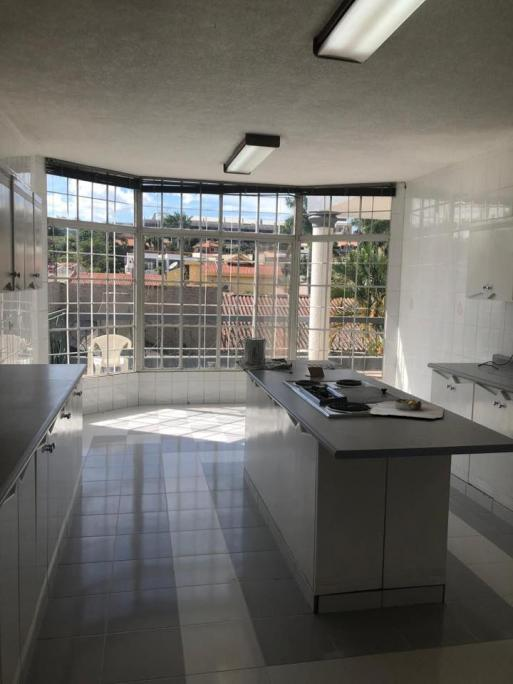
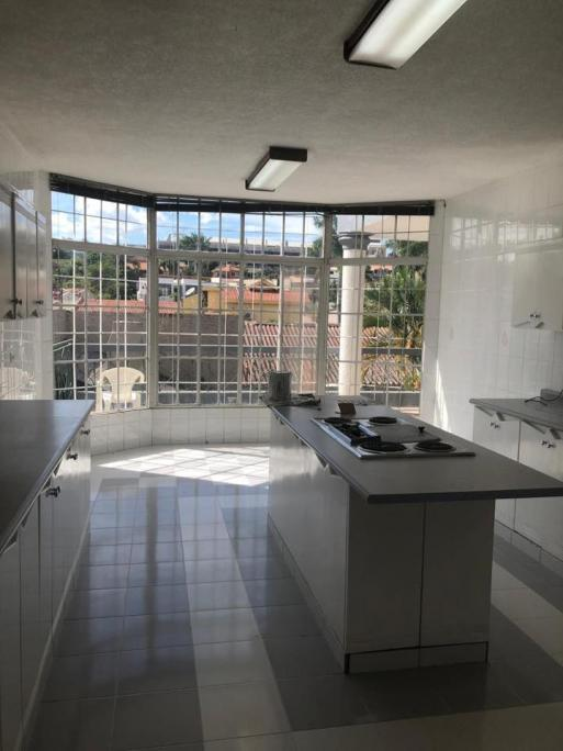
- cutting board (407, 405)
